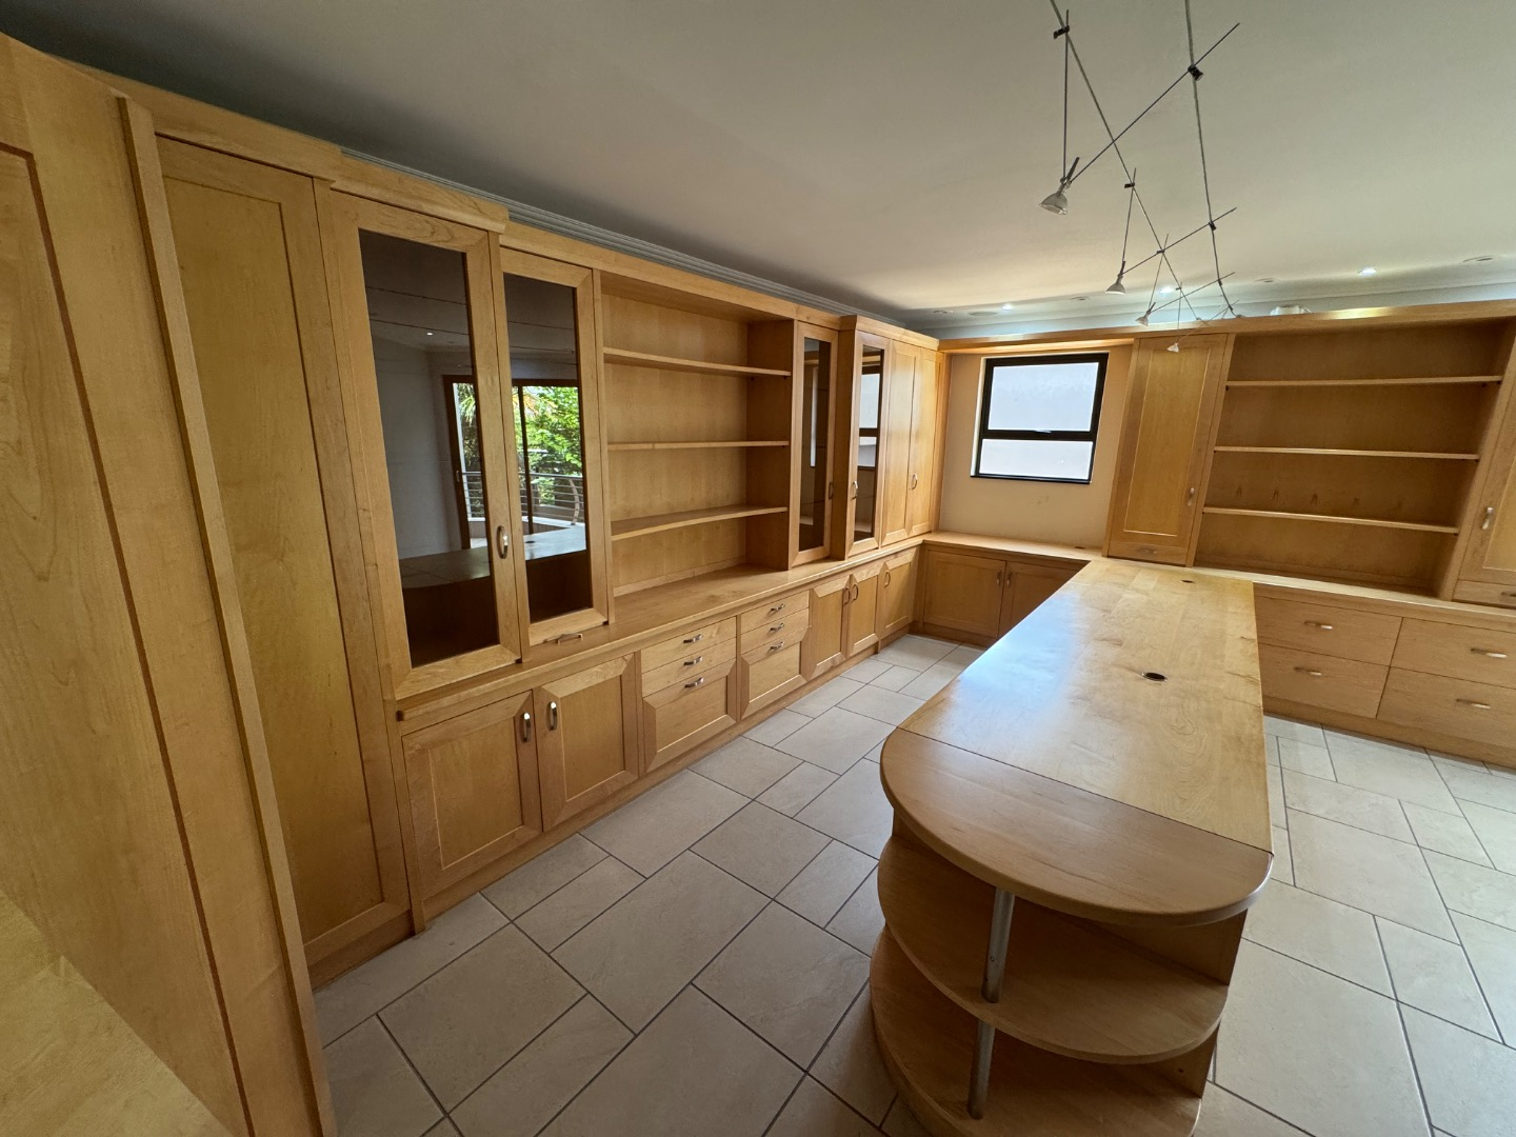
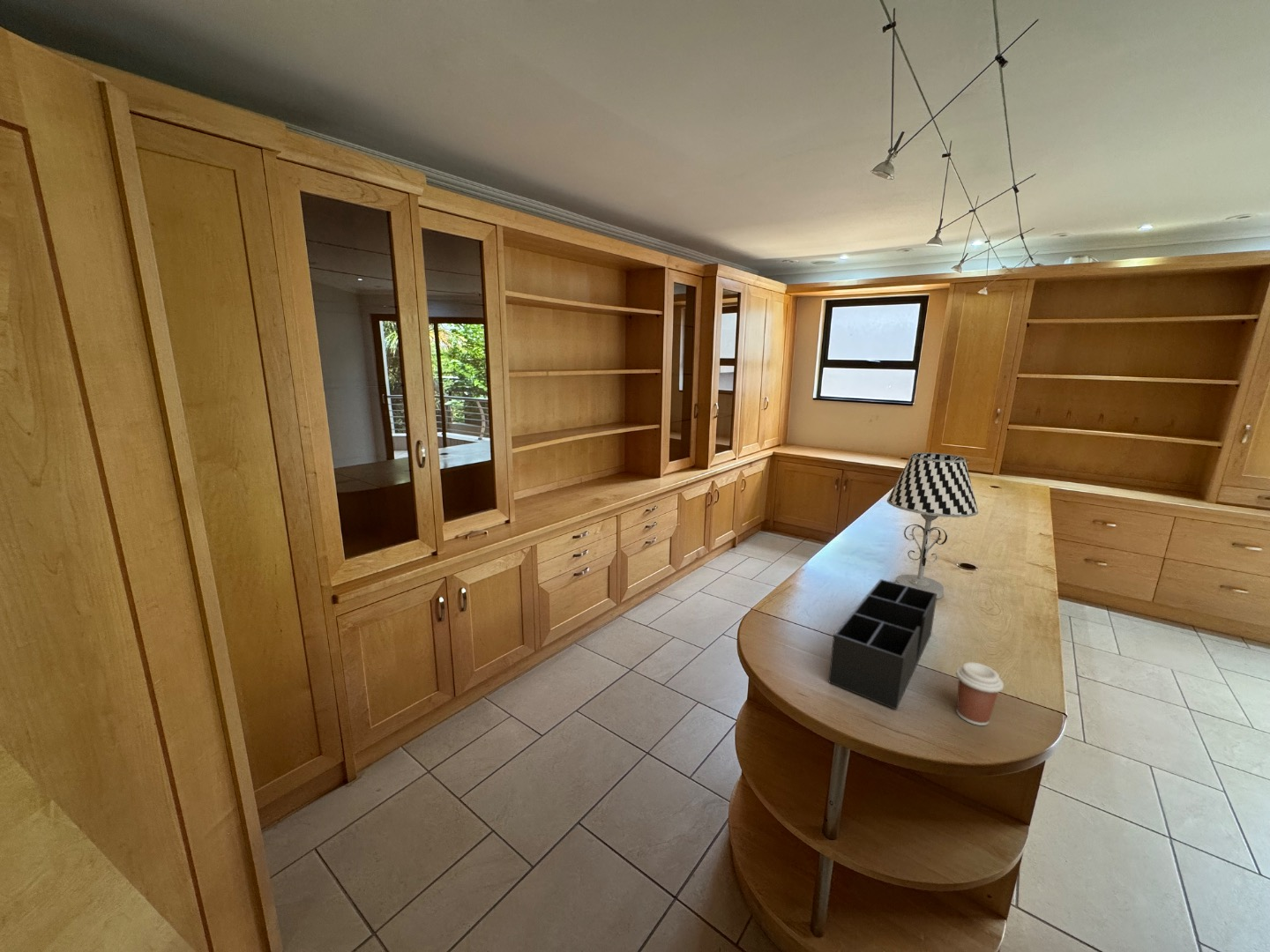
+ coffee cup (976, 693)
+ table lamp (928, 524)
+ desk organizer (886, 634)
